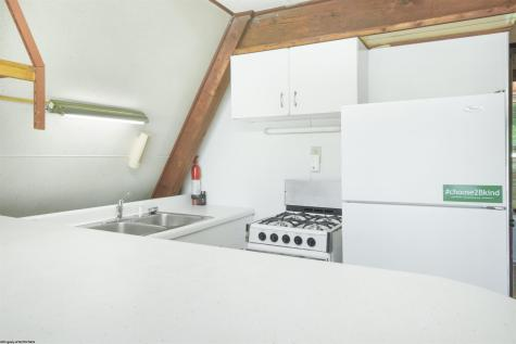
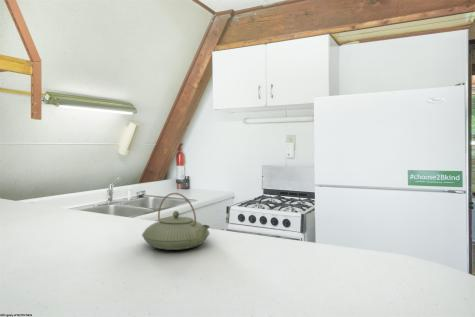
+ teapot (179, 219)
